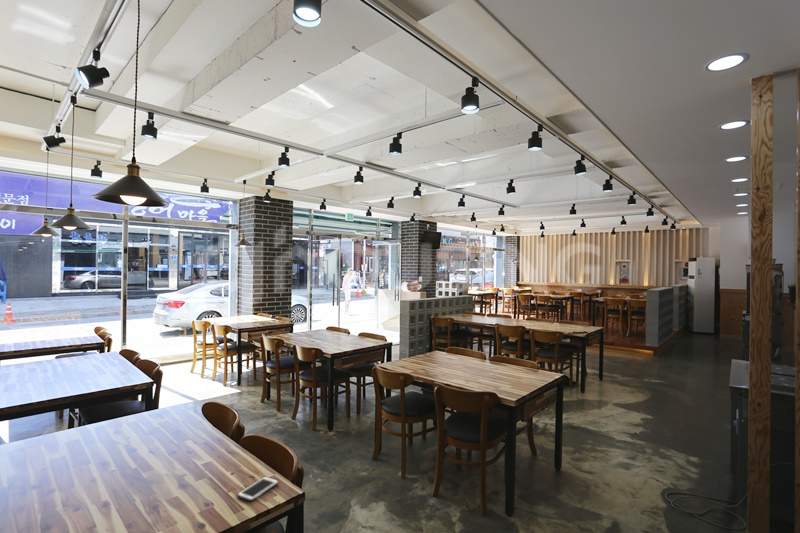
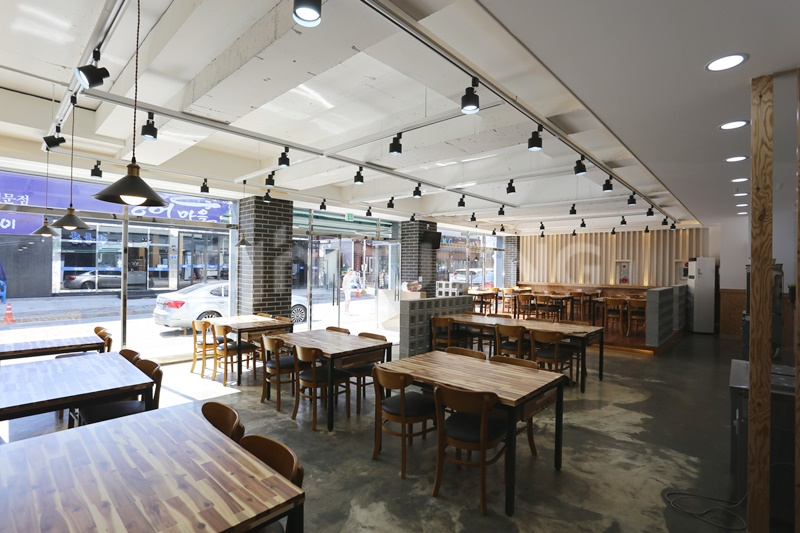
- cell phone (258, 488)
